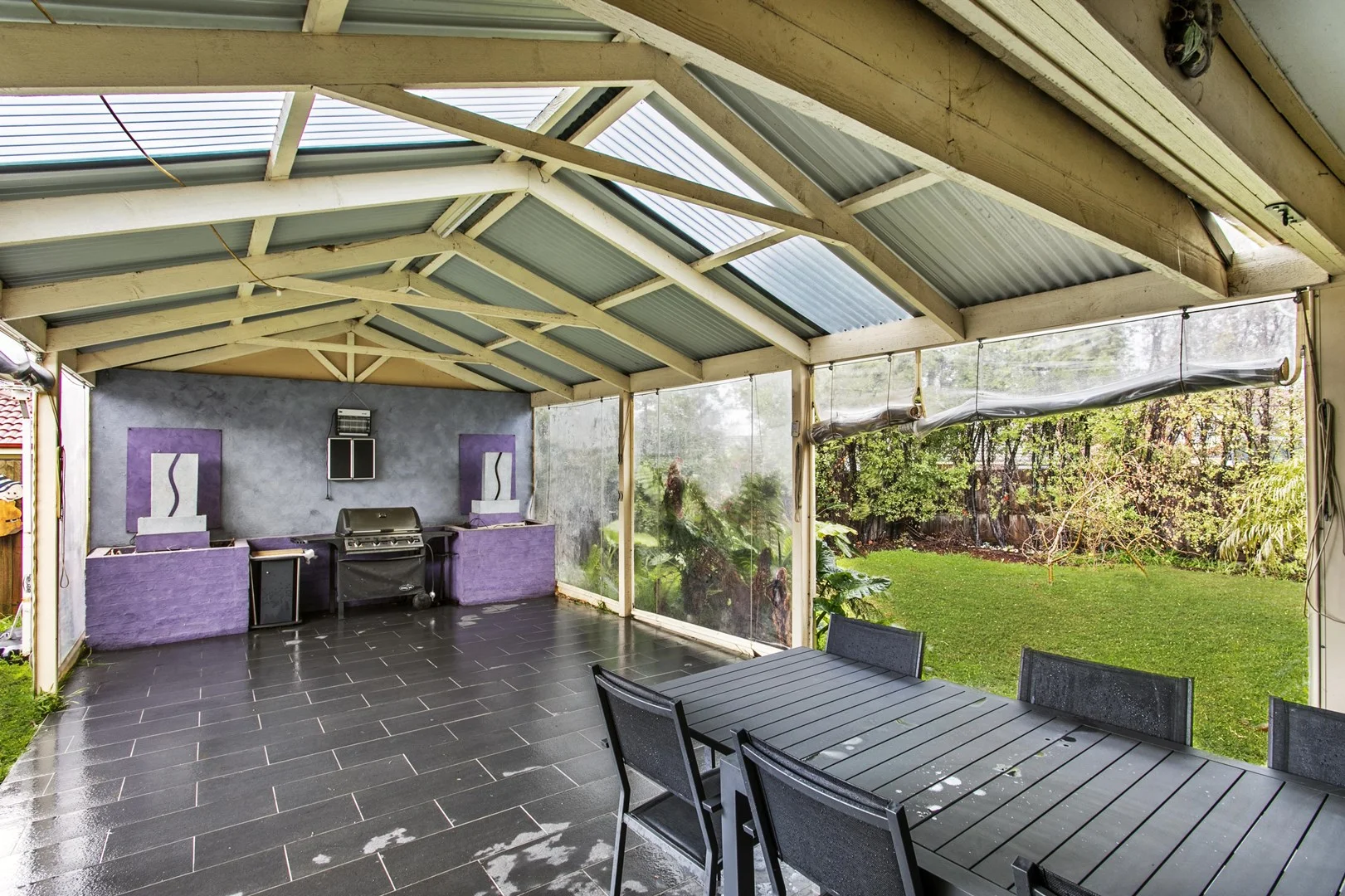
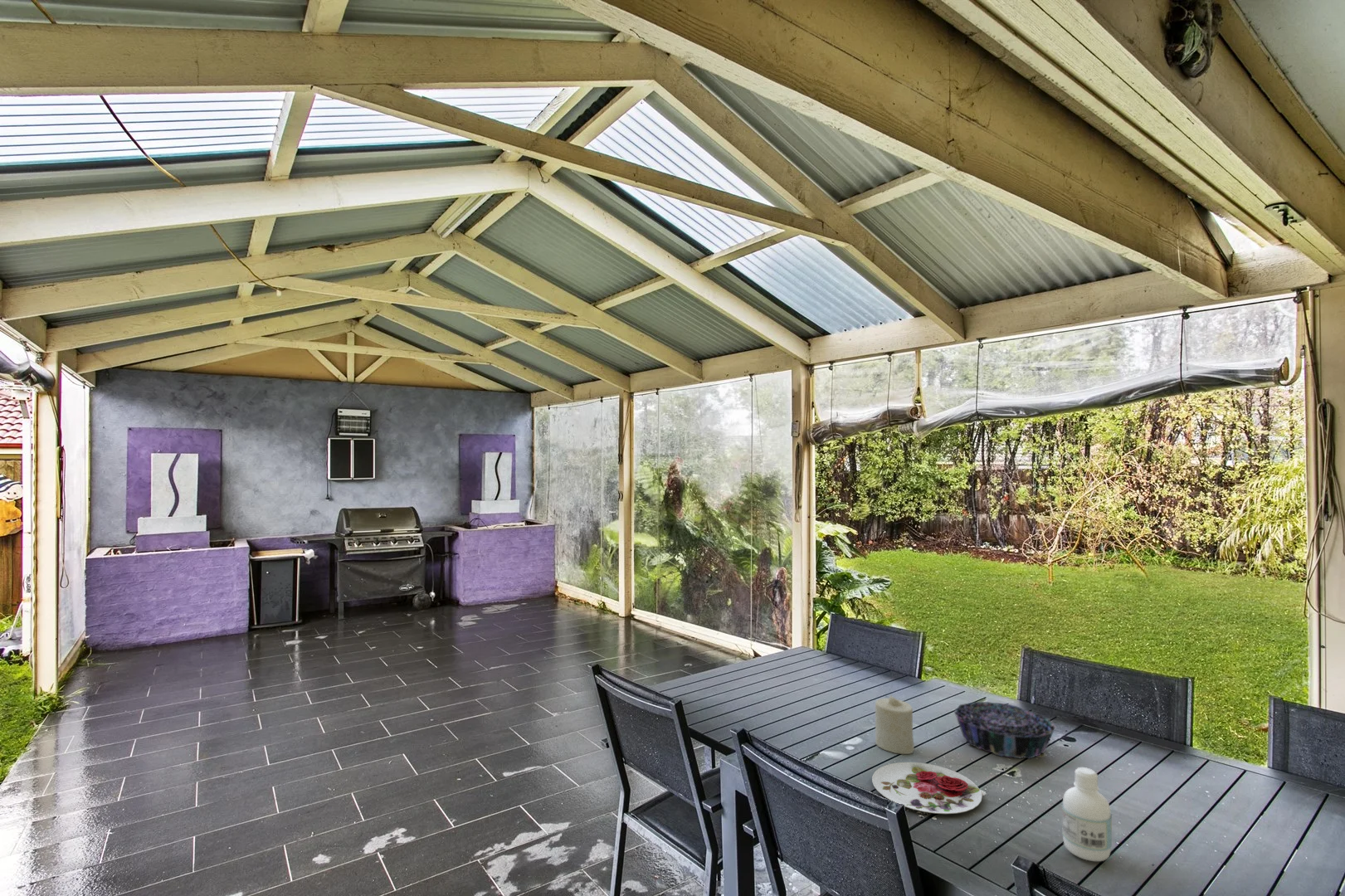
+ bottle (1086, 811)
+ decorative bowl (1003, 730)
+ plate (925, 785)
+ candle (894, 721)
